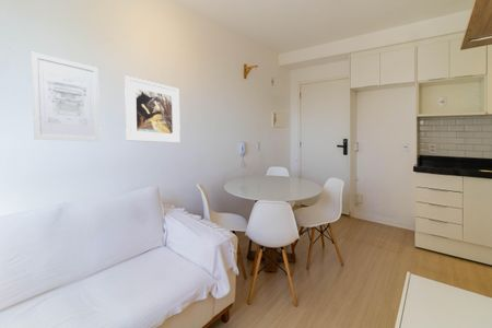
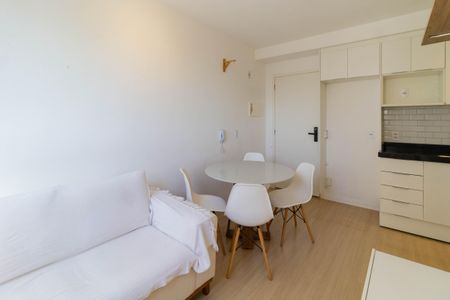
- wall art (68, 101)
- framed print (154, 112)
